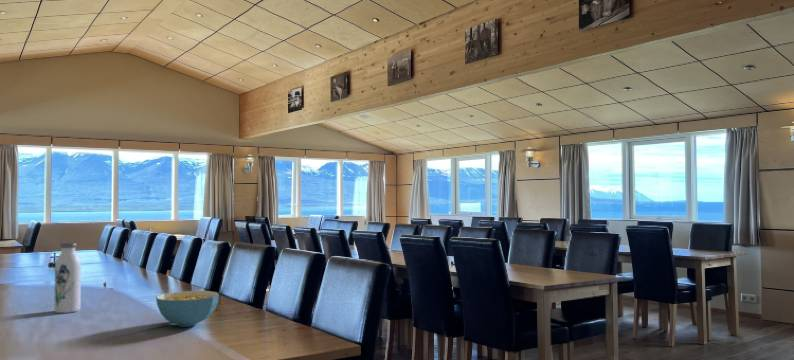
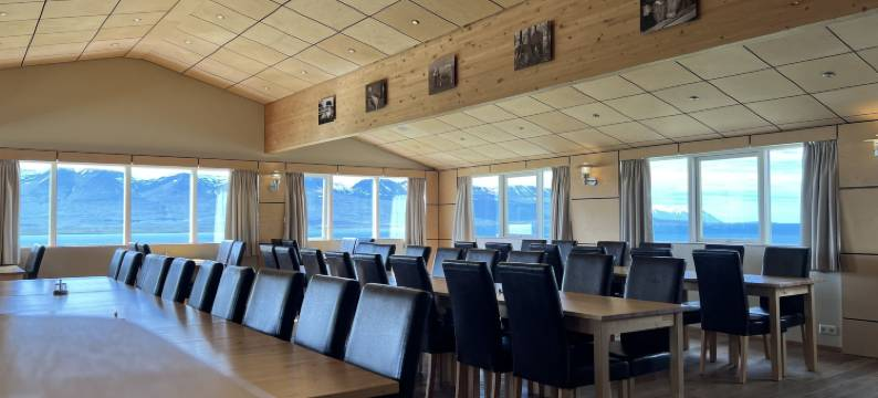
- cereal bowl (187, 310)
- water bottle (67, 276)
